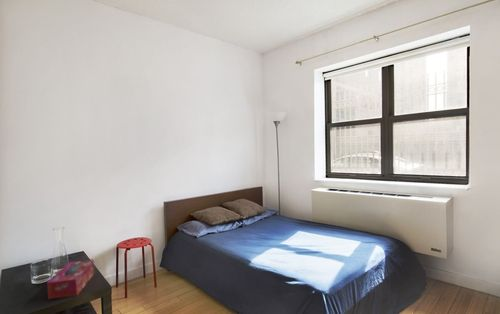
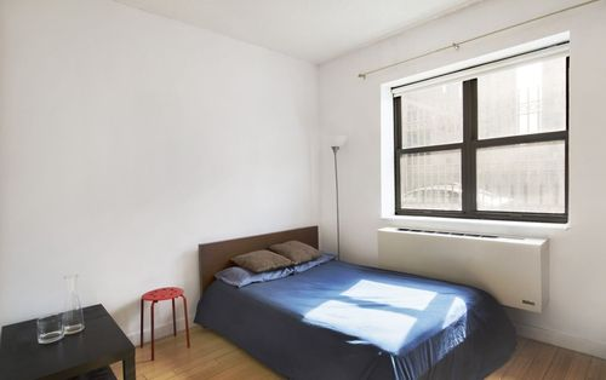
- tissue box (72, 277)
